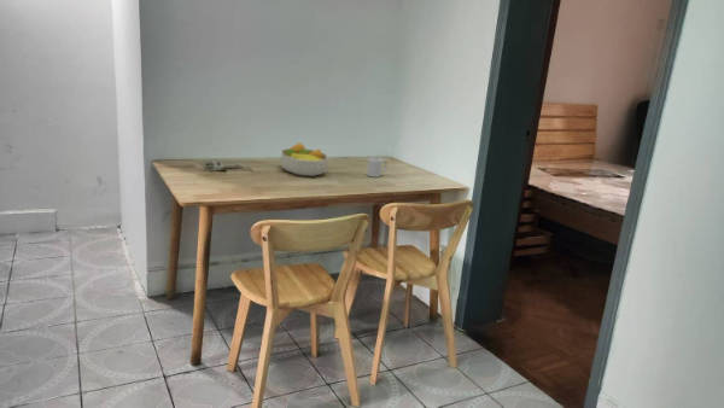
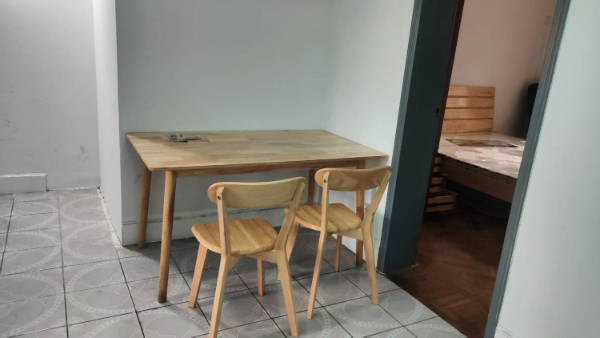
- fruit bowl (304, 158)
- mug (378, 167)
